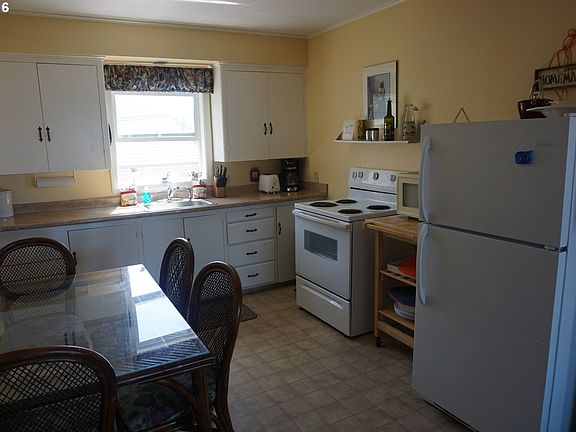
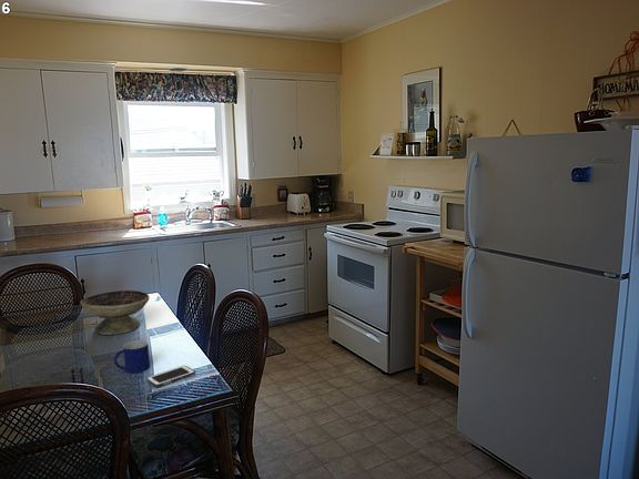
+ decorative bowl (116, 310)
+ mug (131, 357)
+ cell phone (171, 376)
